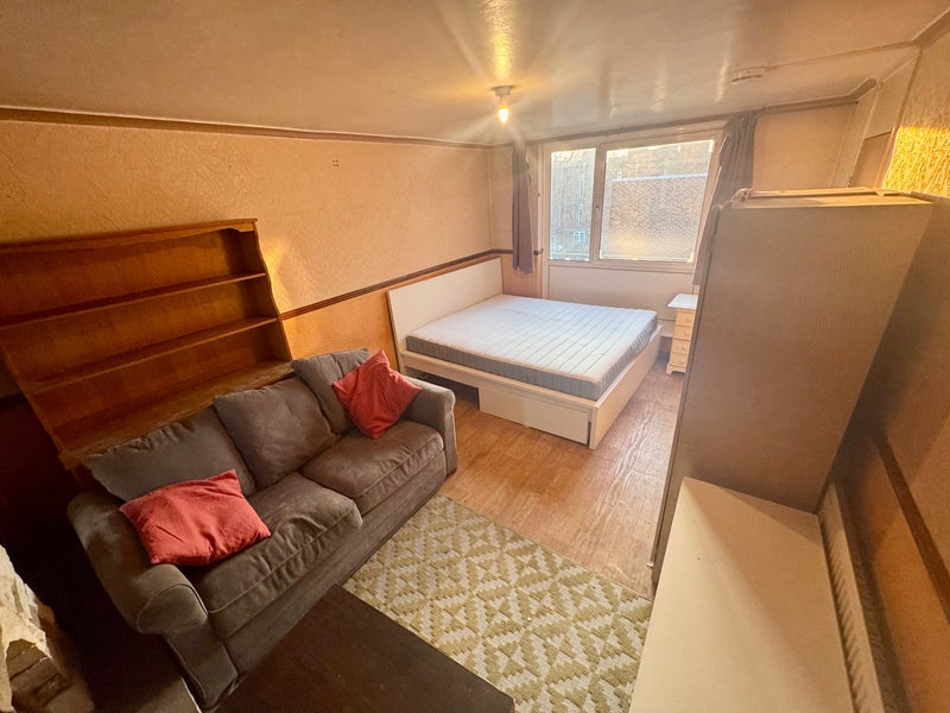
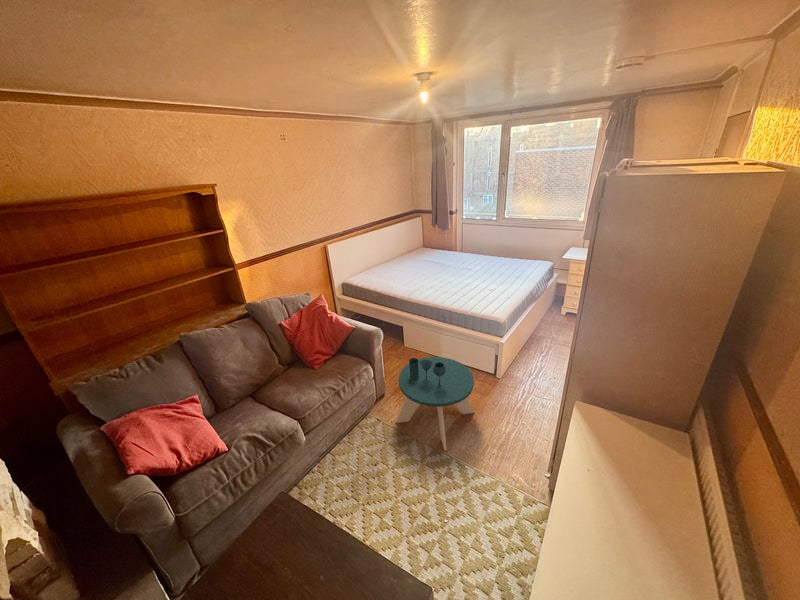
+ side table (435, 388)
